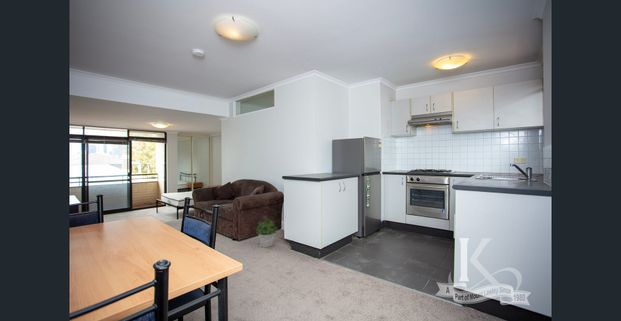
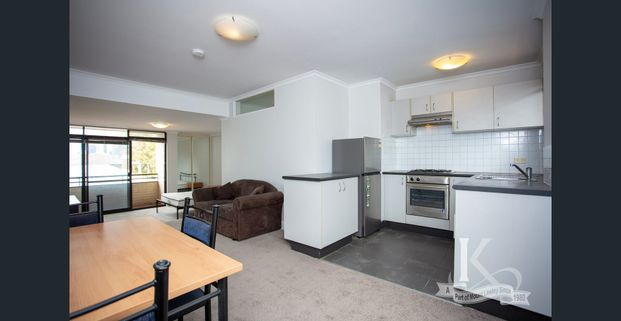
- potted plant (267, 232)
